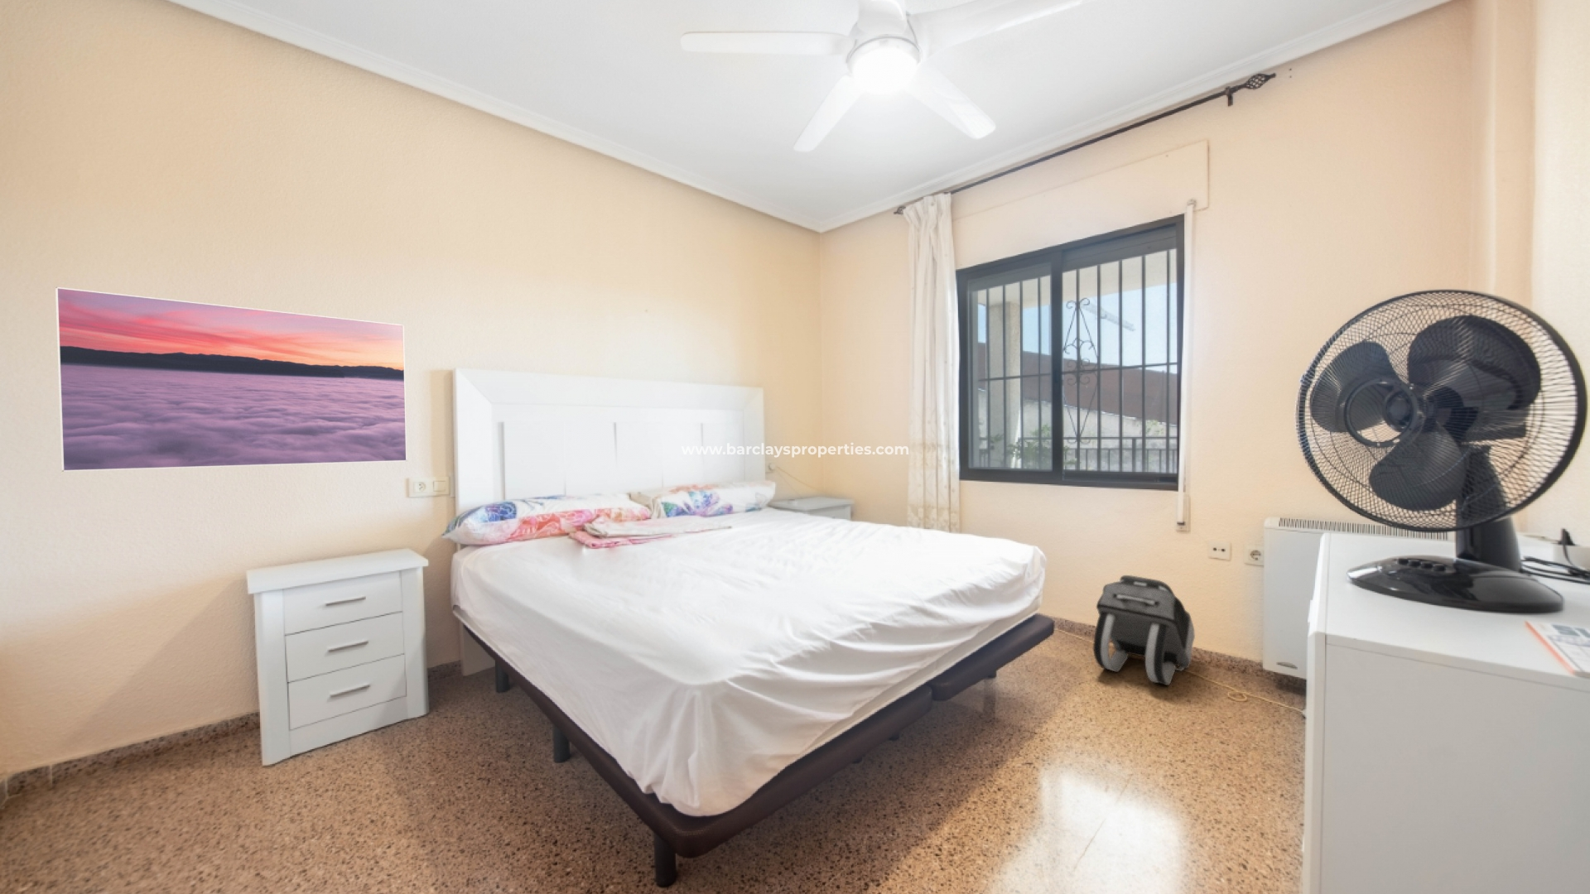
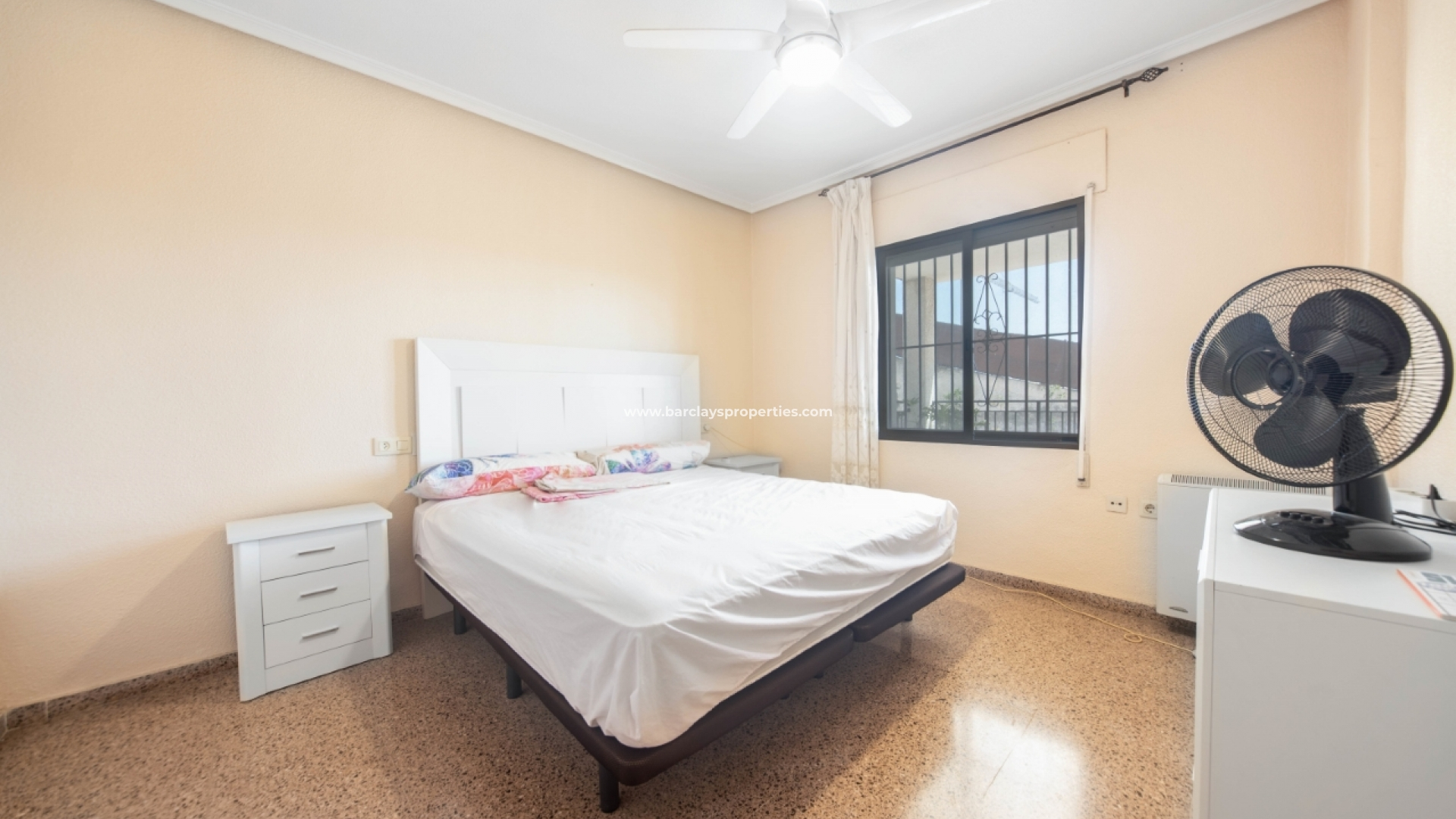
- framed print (259, 388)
- backpack (1142, 622)
